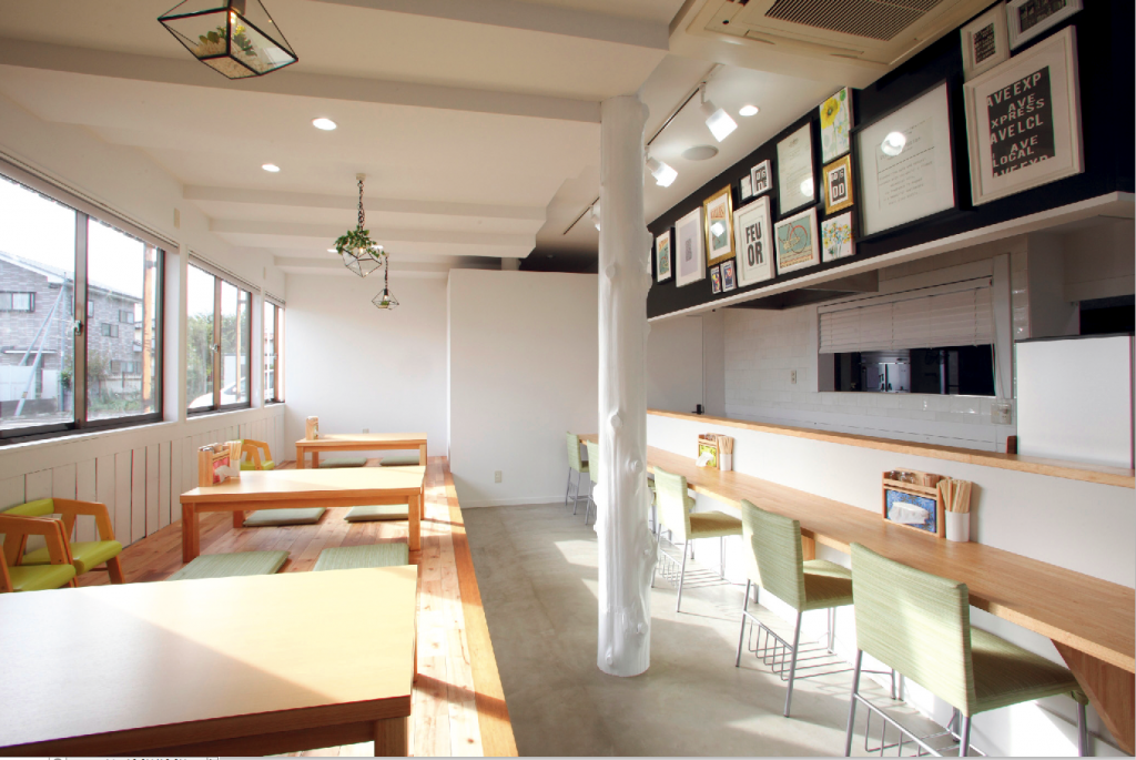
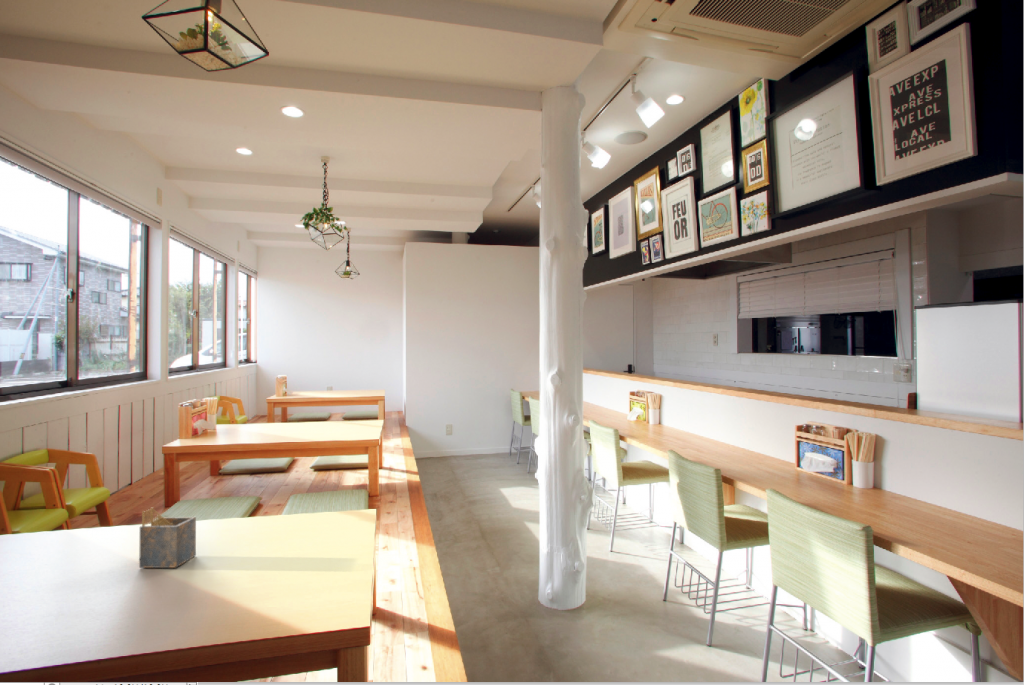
+ napkin holder (167, 534)
